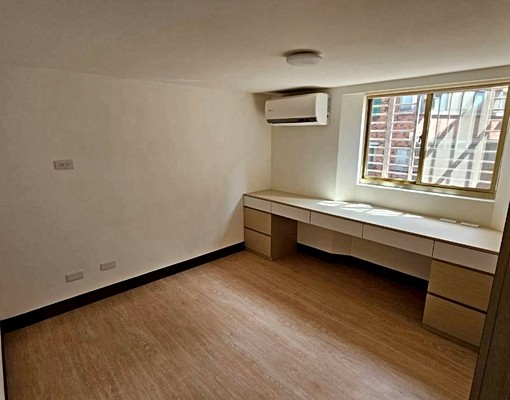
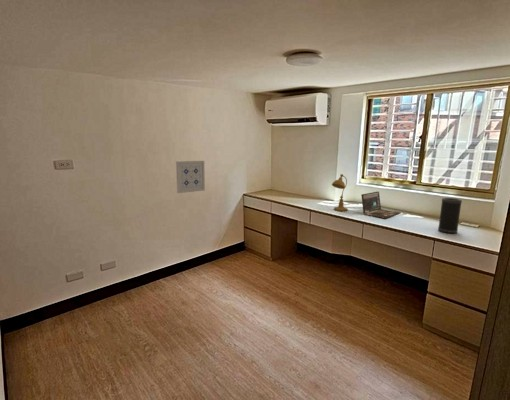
+ laptop (380, 205)
+ desk lamp (342, 192)
+ wall art (191, 176)
+ speaker (449, 215)
